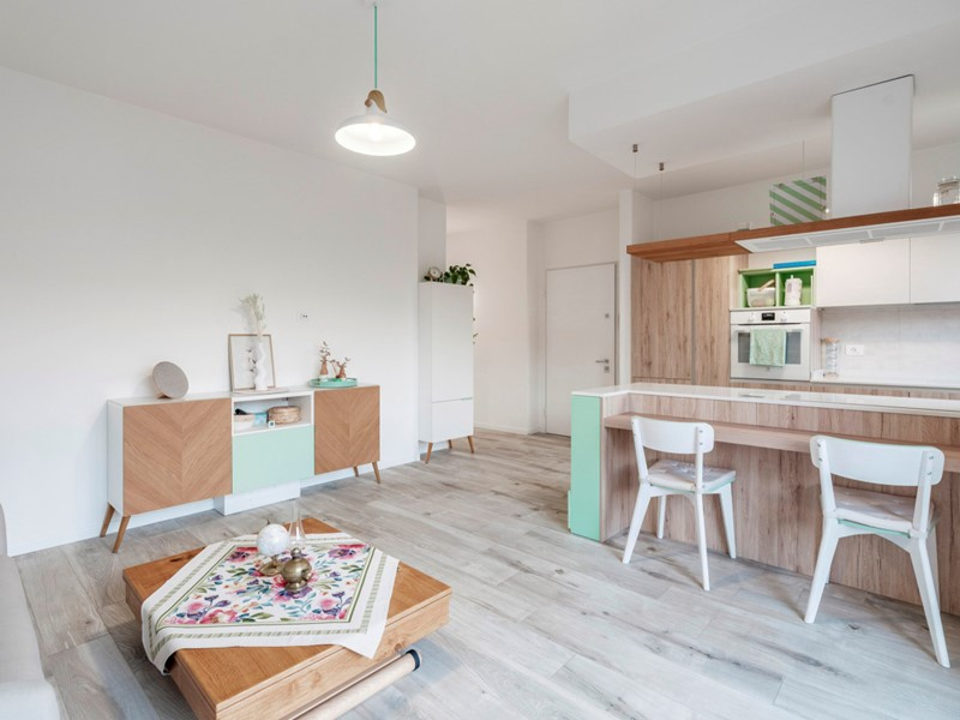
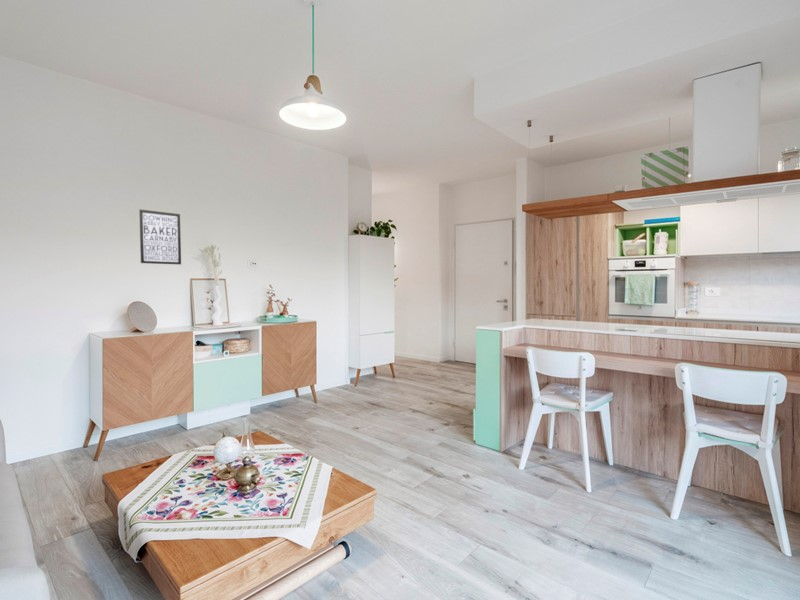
+ wall art (160, 237)
